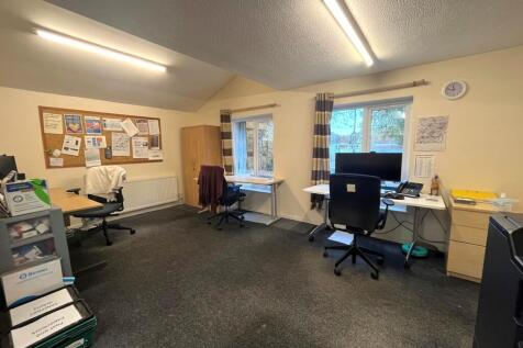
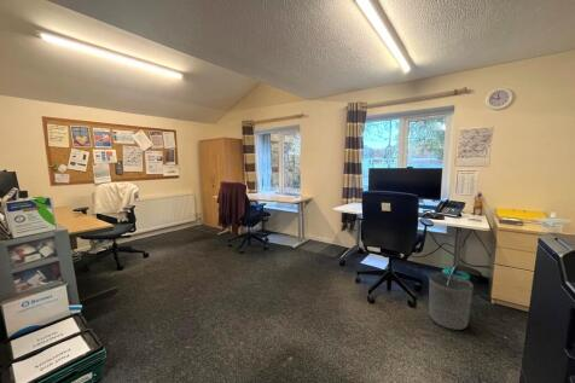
+ waste bin (448, 300)
